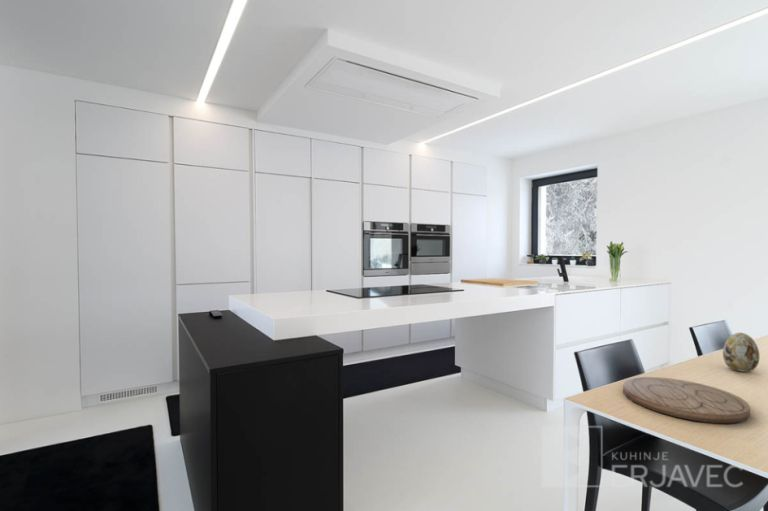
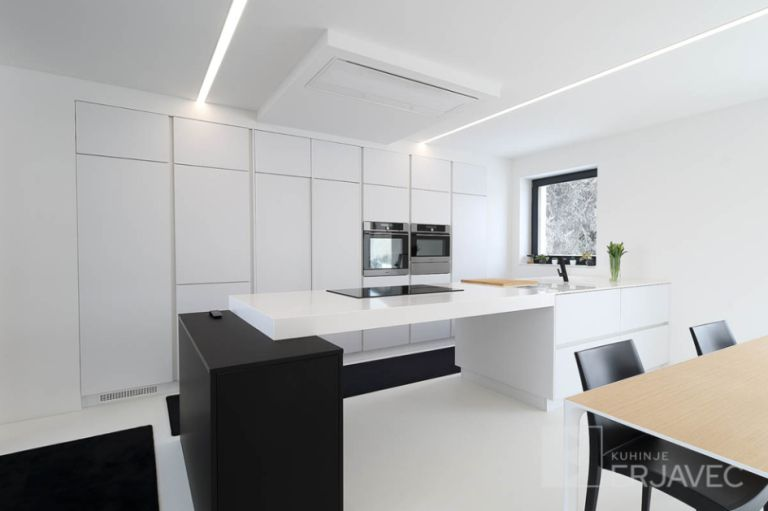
- decorative egg (740, 351)
- cutting board (681, 397)
